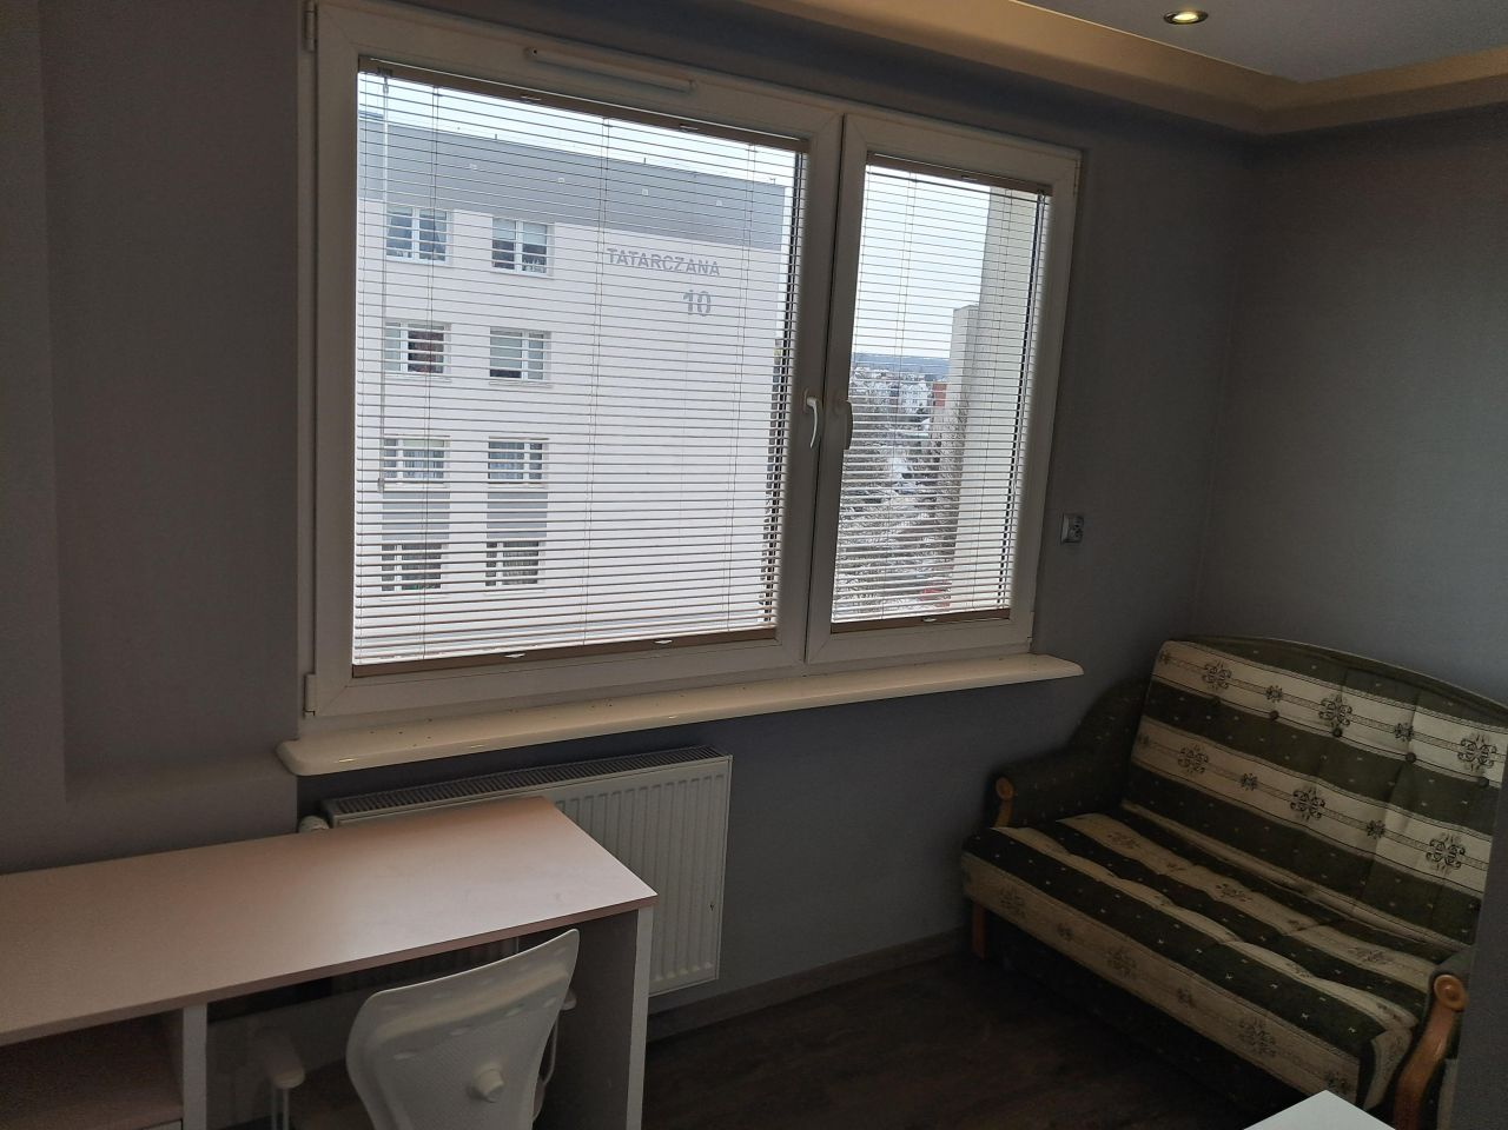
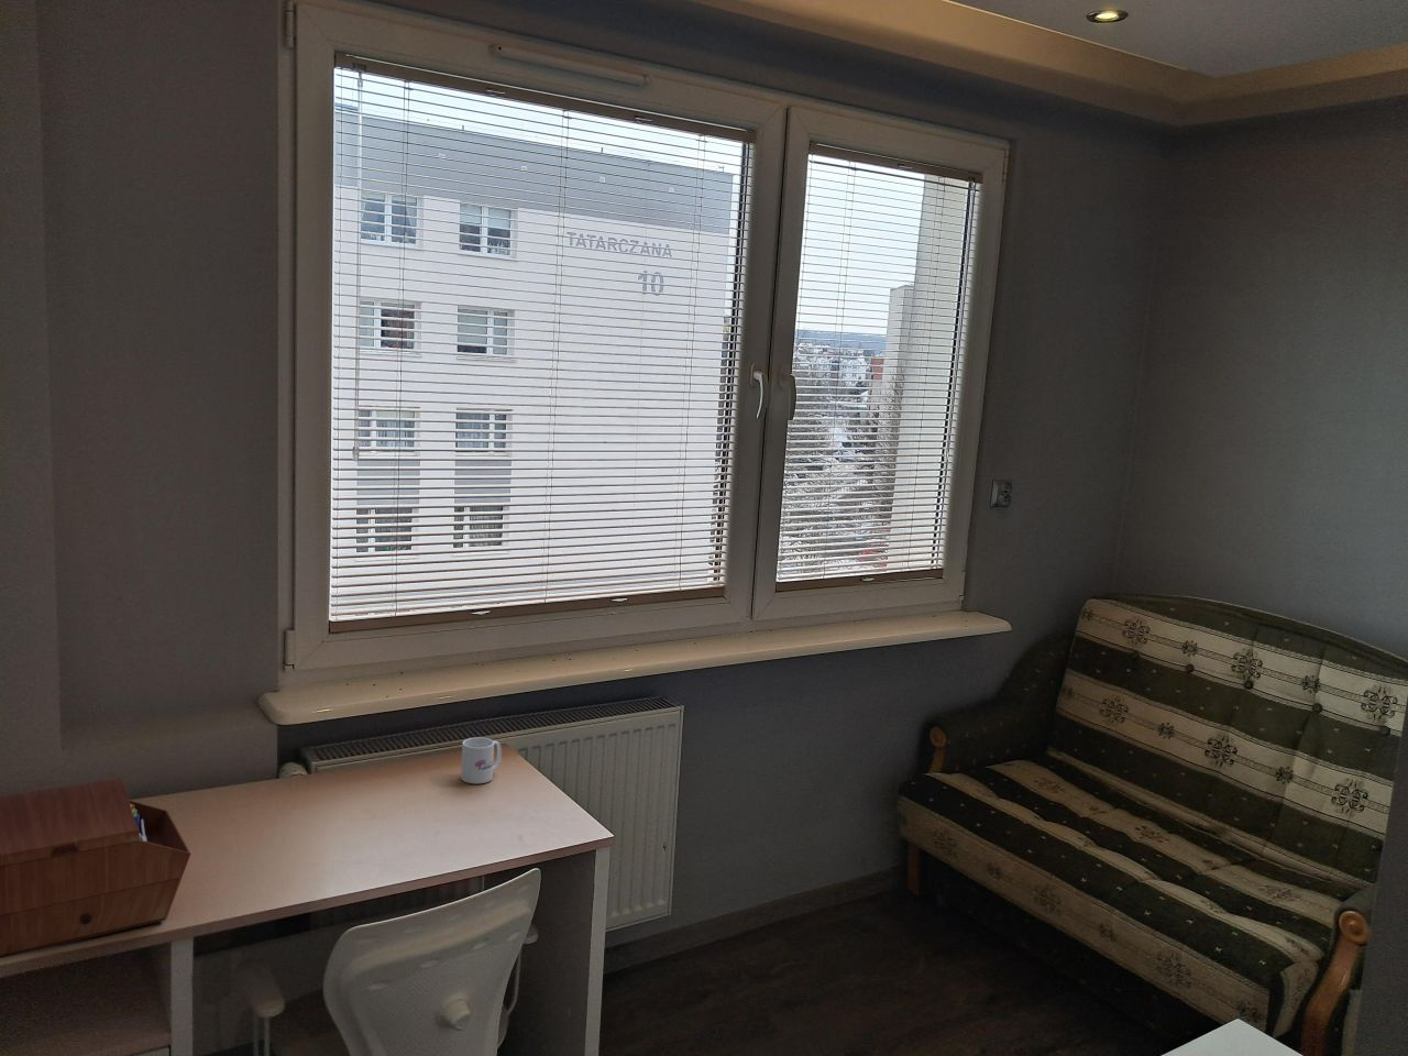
+ sewing box (84, 857)
+ mug (483, 758)
